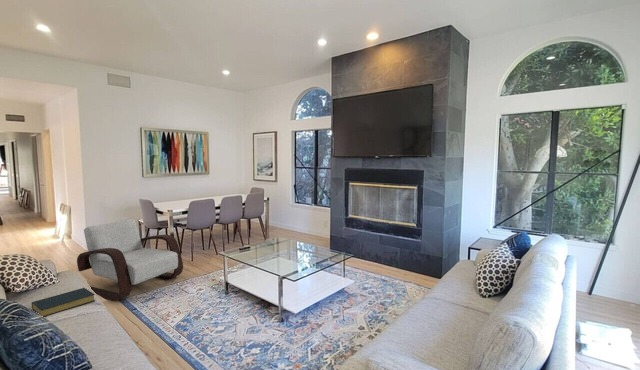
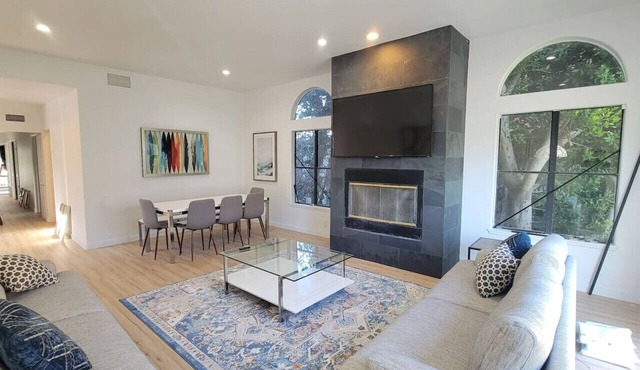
- hardback book (64, 301)
- armchair (132, 254)
